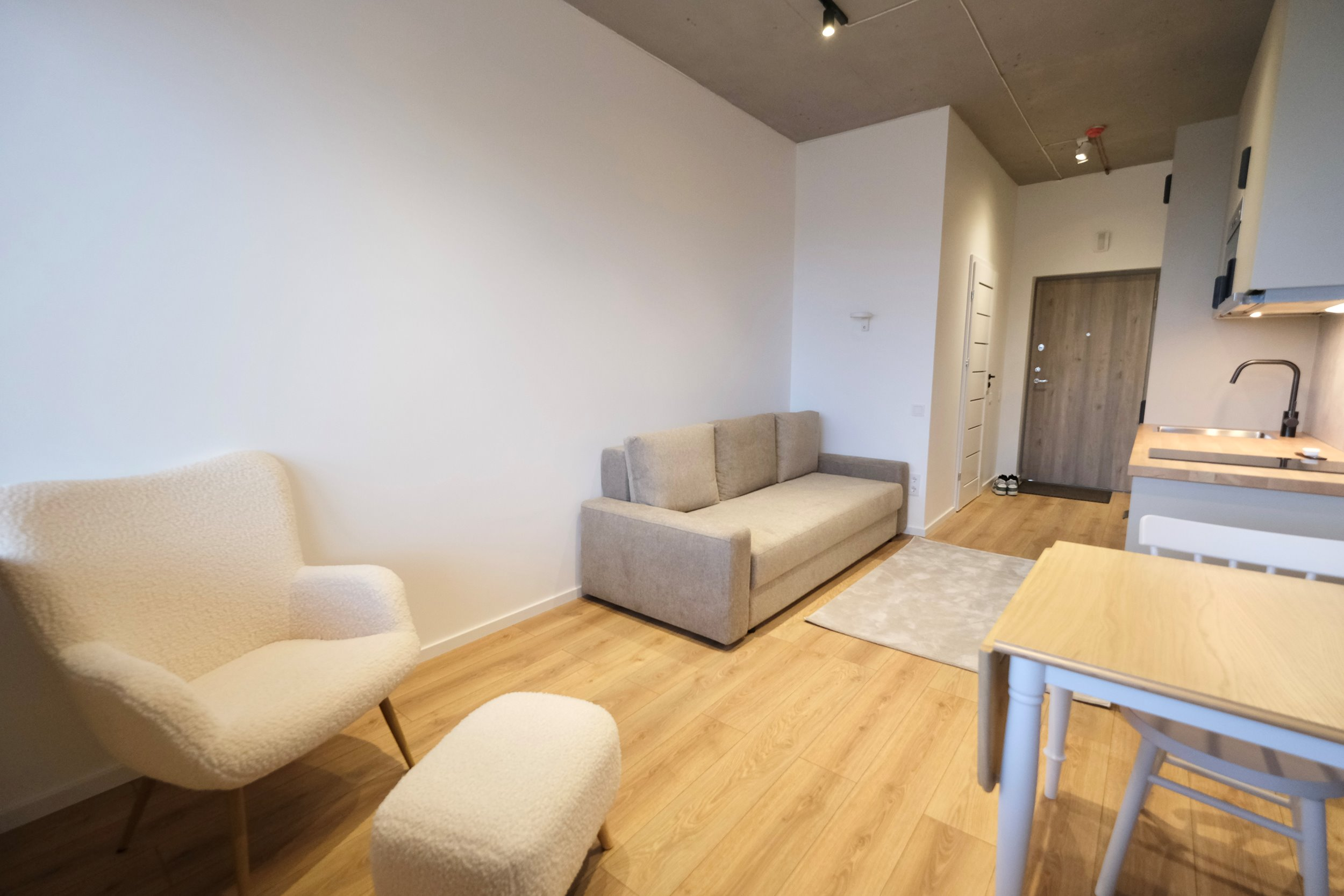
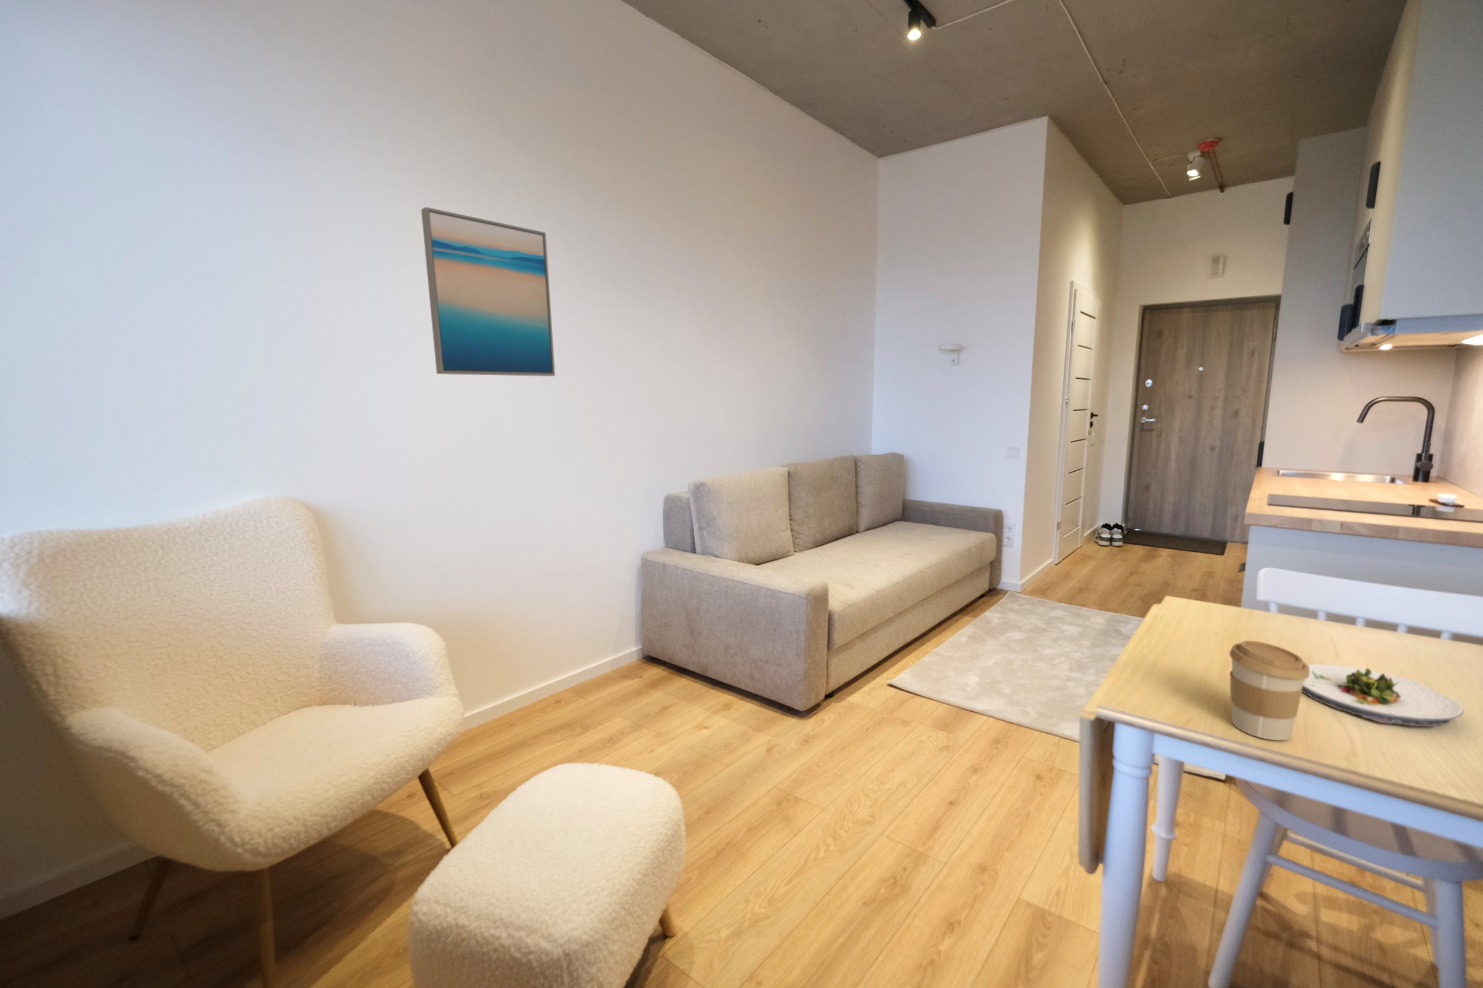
+ coffee cup (1266, 688)
+ salad plate (1369, 685)
+ wall art (493, 299)
